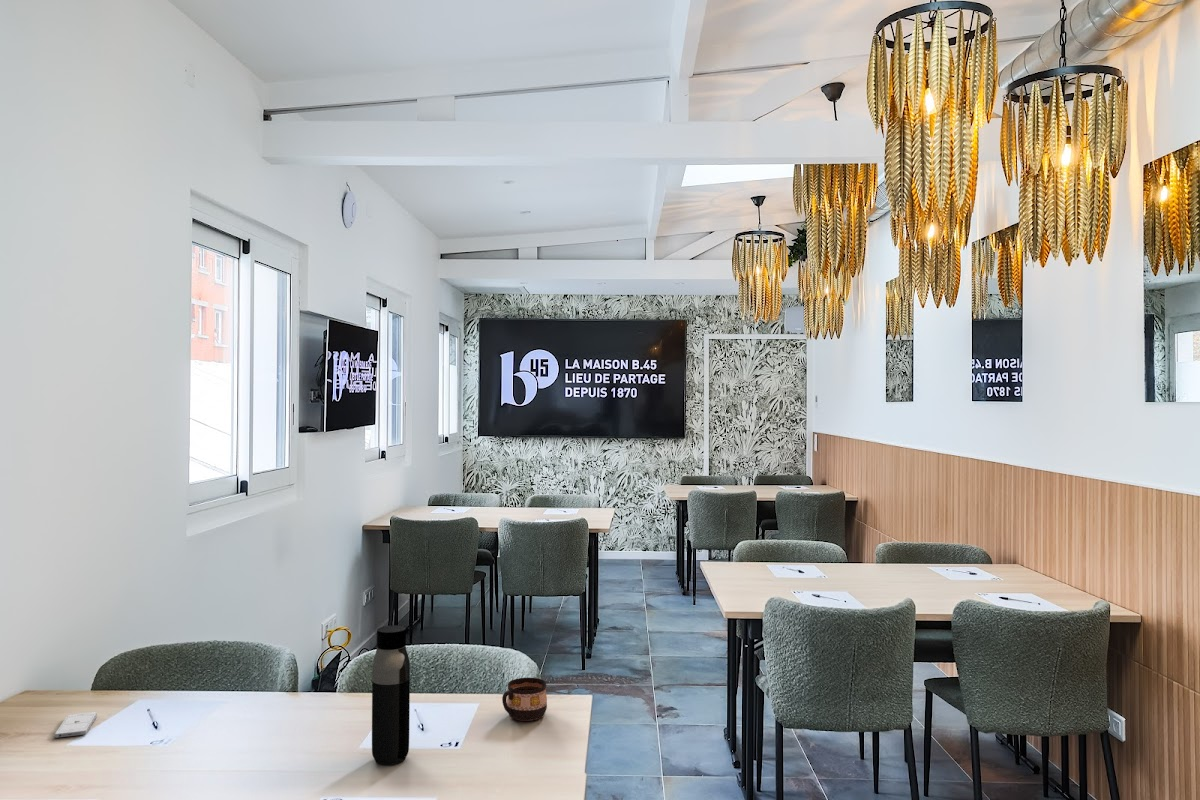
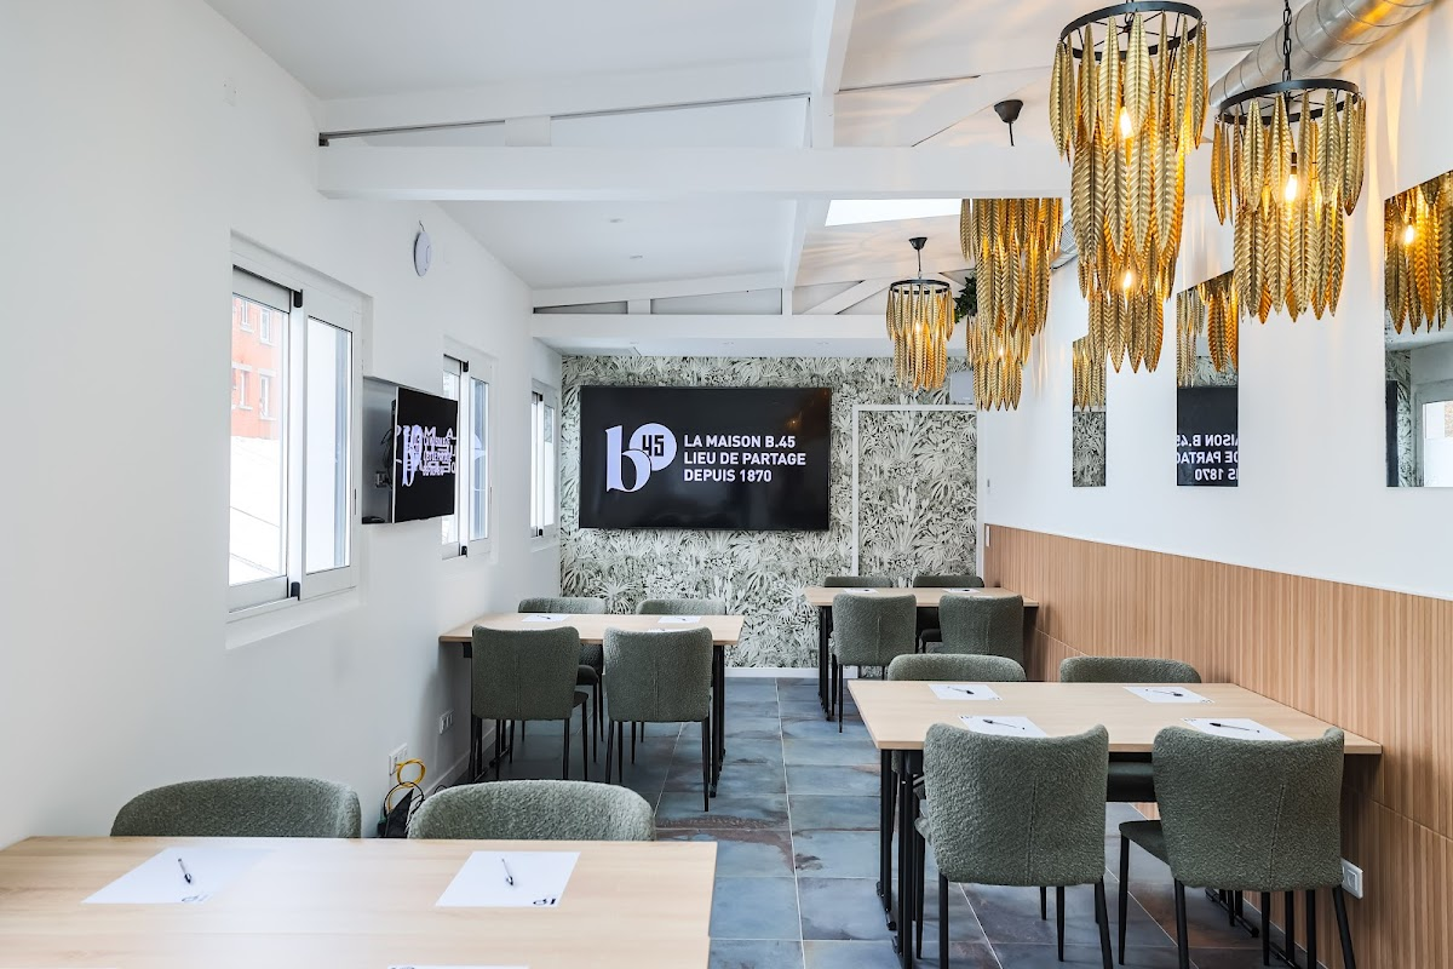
- smartphone (76, 724)
- water bottle (390, 693)
- cup (524, 699)
